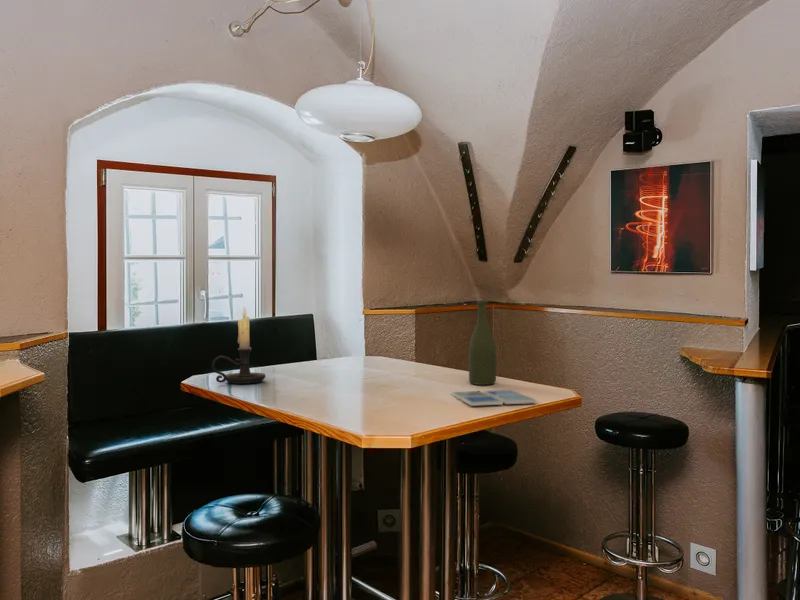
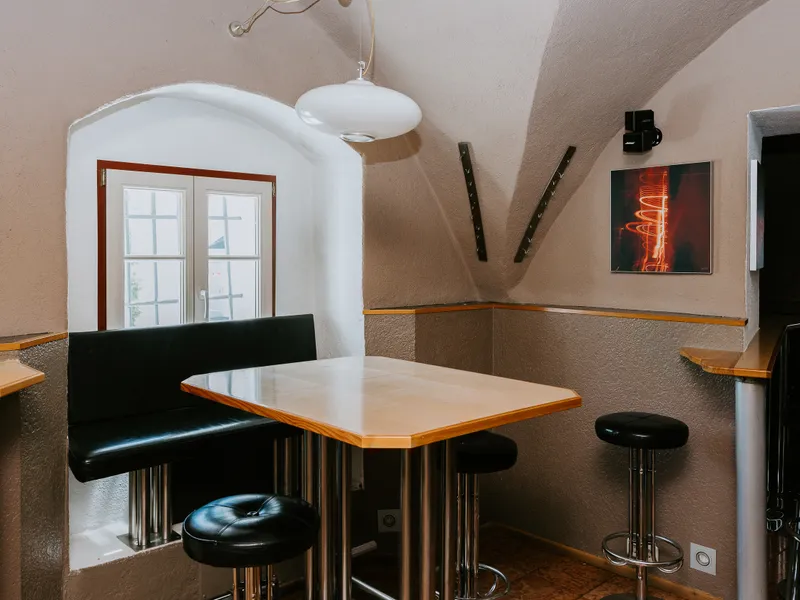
- candle holder (239, 343)
- bottle (482, 341)
- drink coaster (492, 397)
